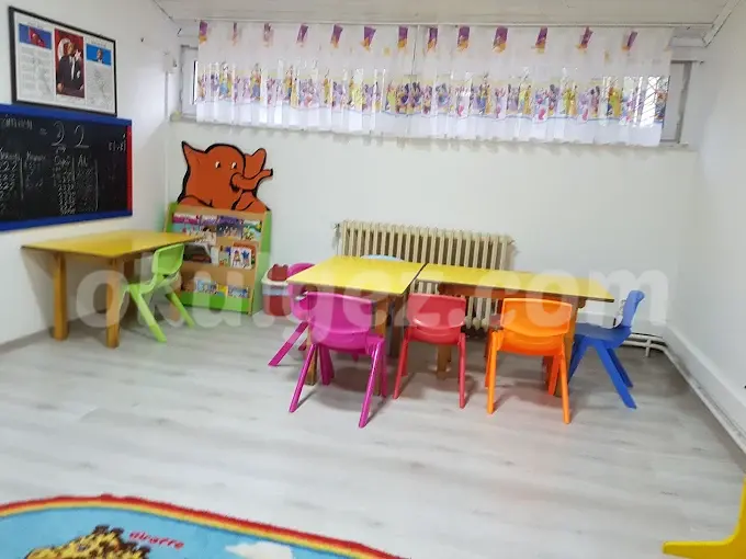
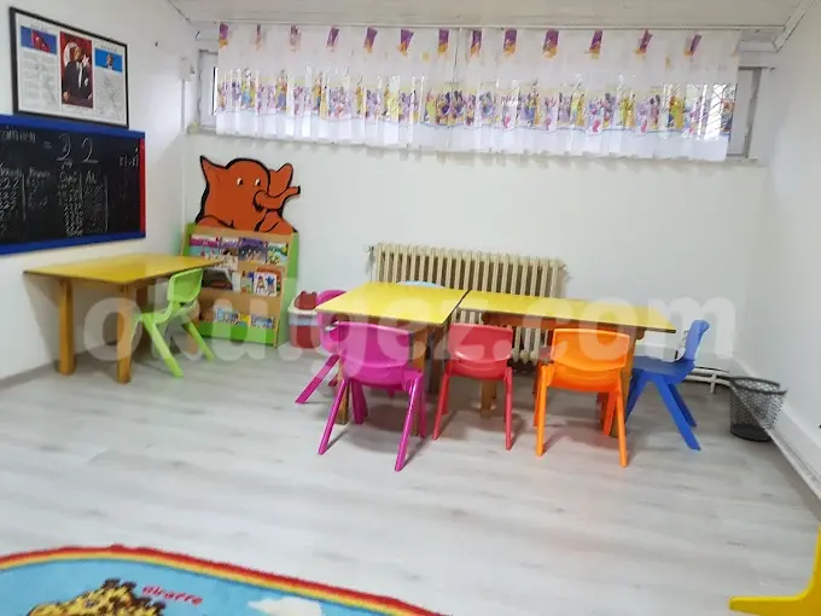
+ wastebasket (753, 408)
